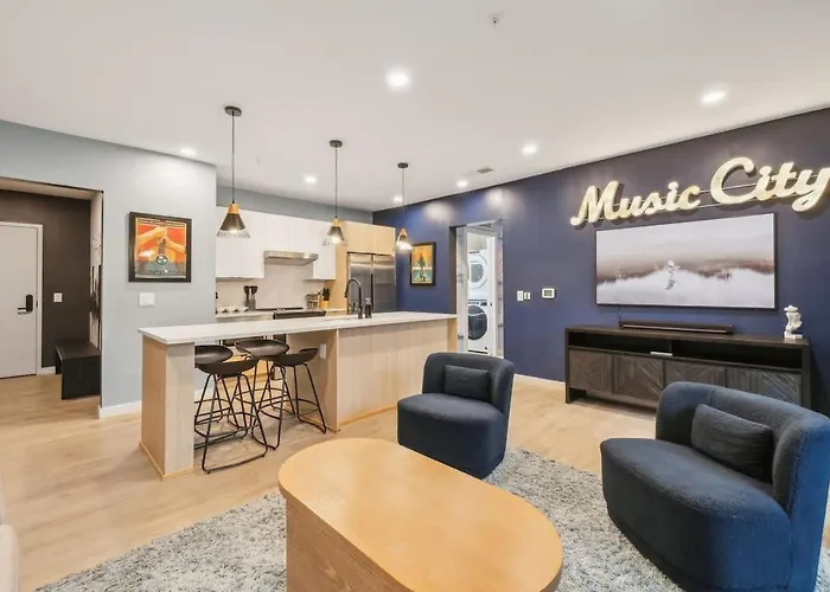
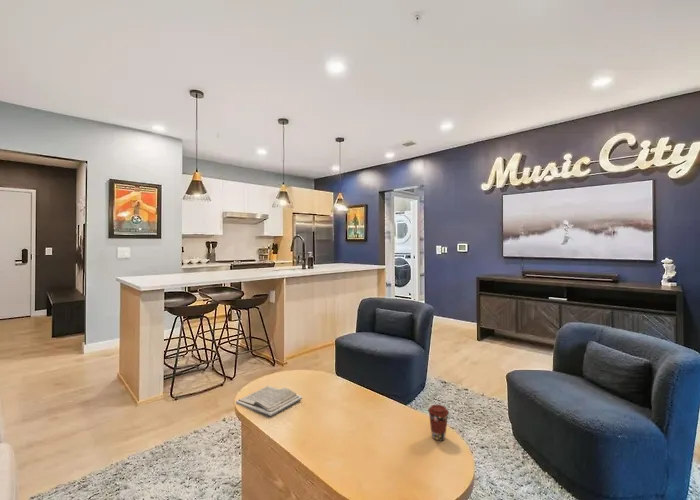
+ coffee cup (438, 422)
+ book (269, 397)
